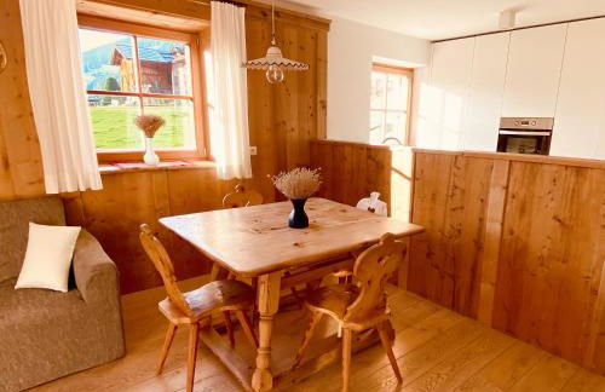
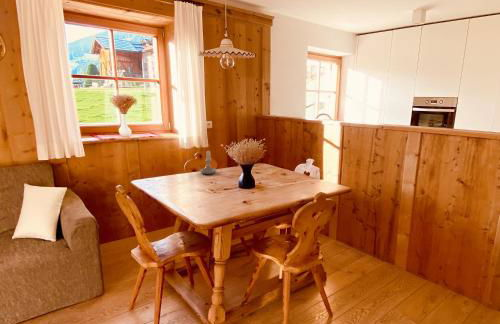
+ candle (208, 161)
